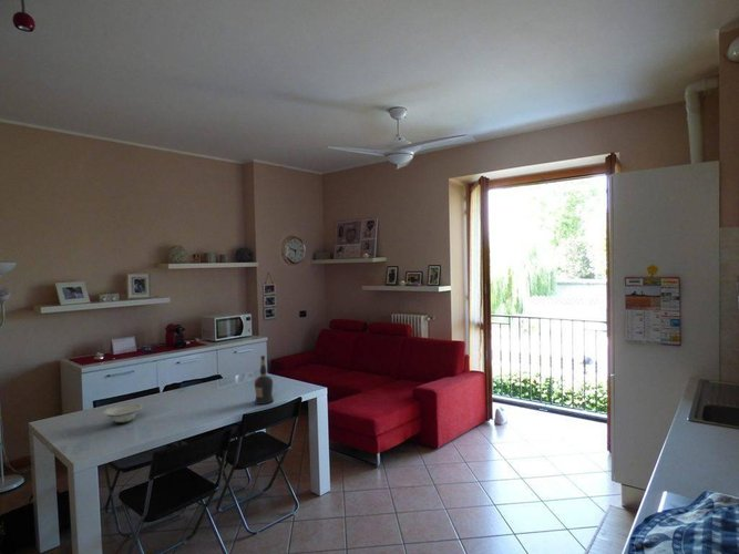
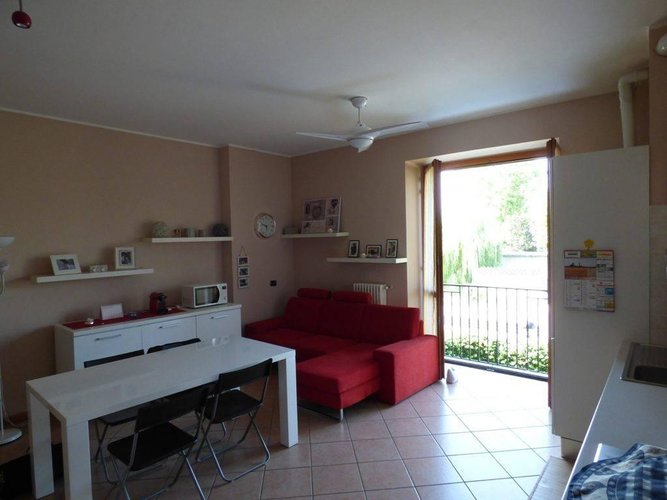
- liquor bottle (263, 378)
- bowl (123, 416)
